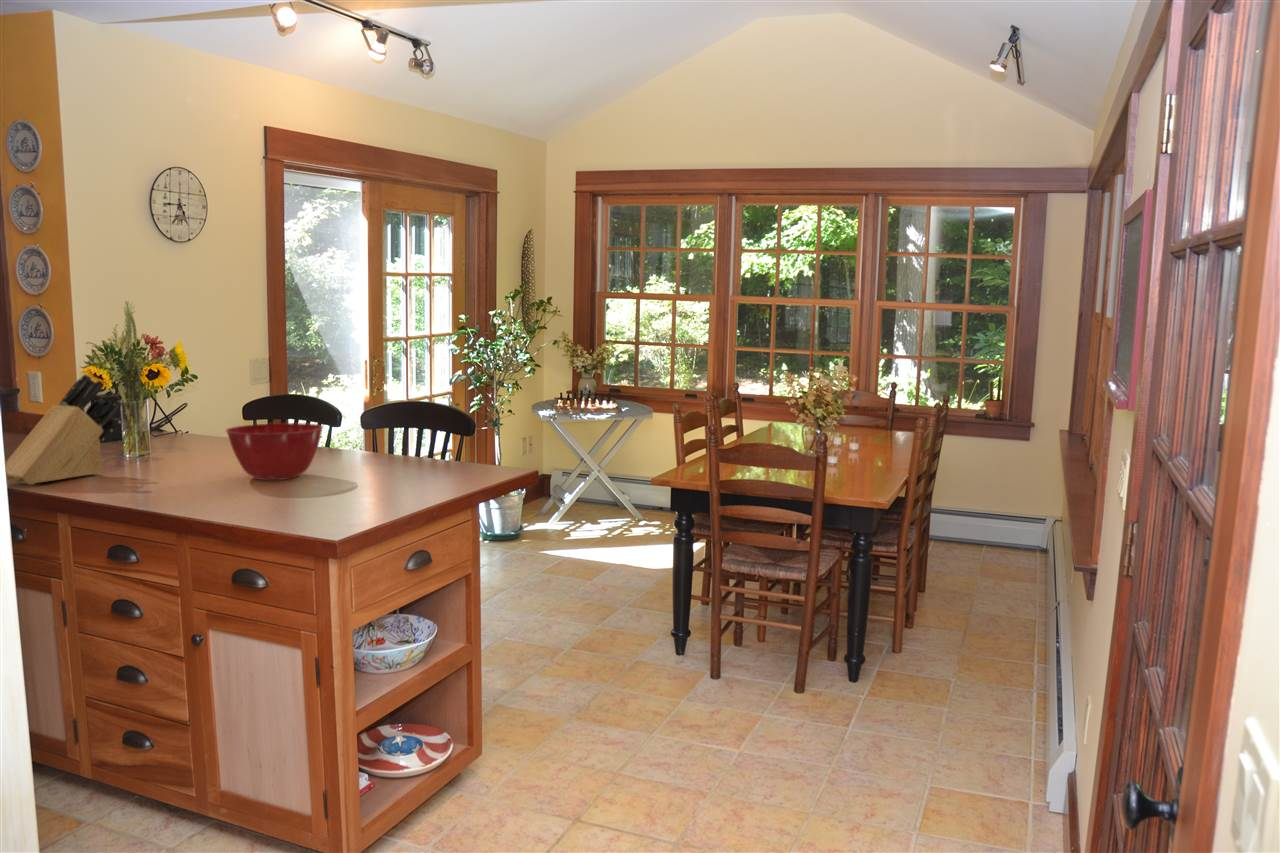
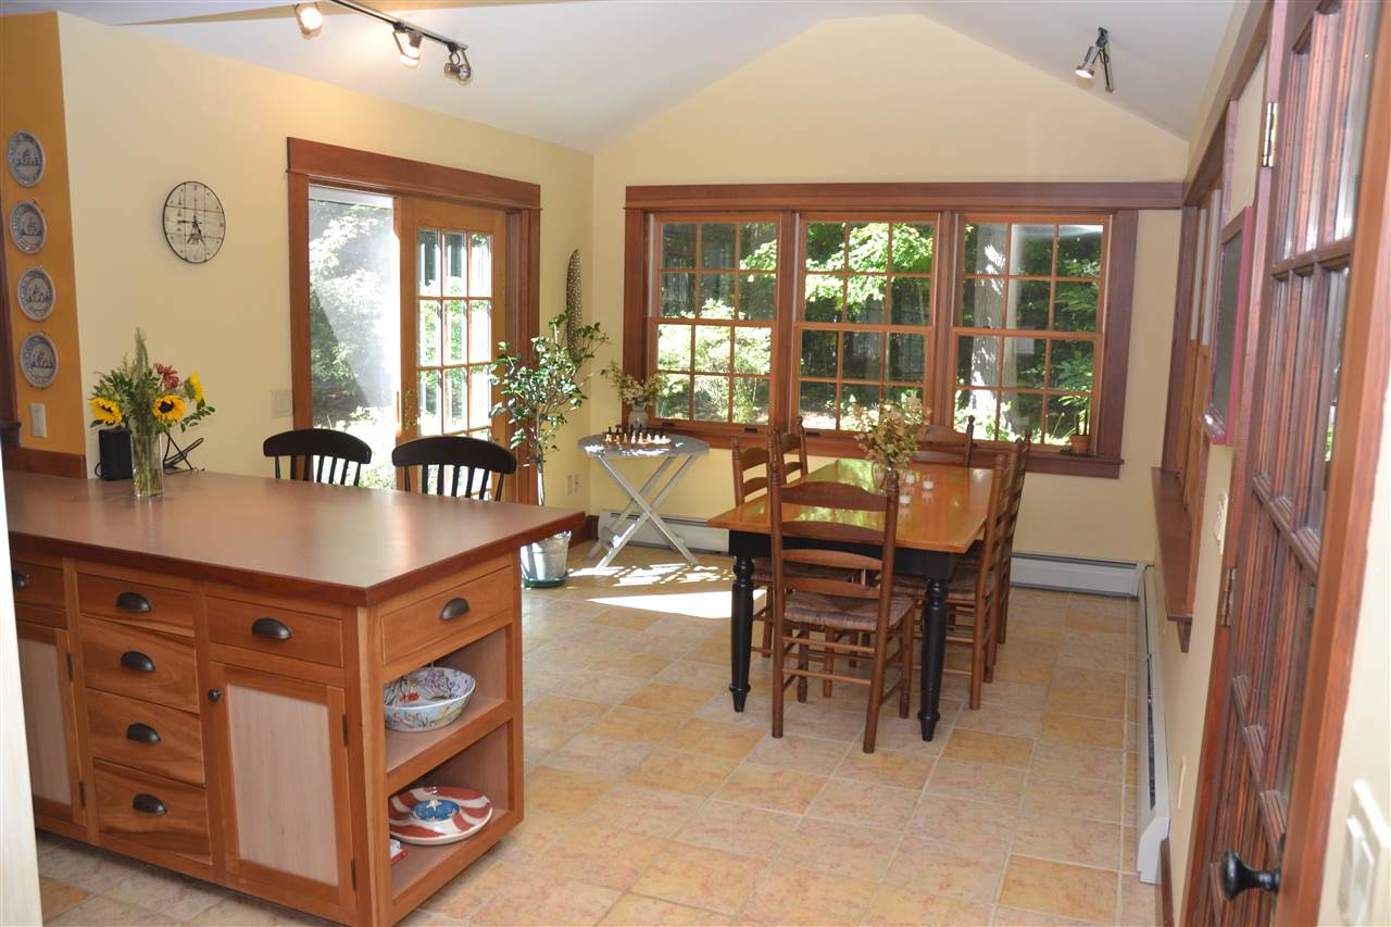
- mixing bowl (275, 452)
- knife block (63, 426)
